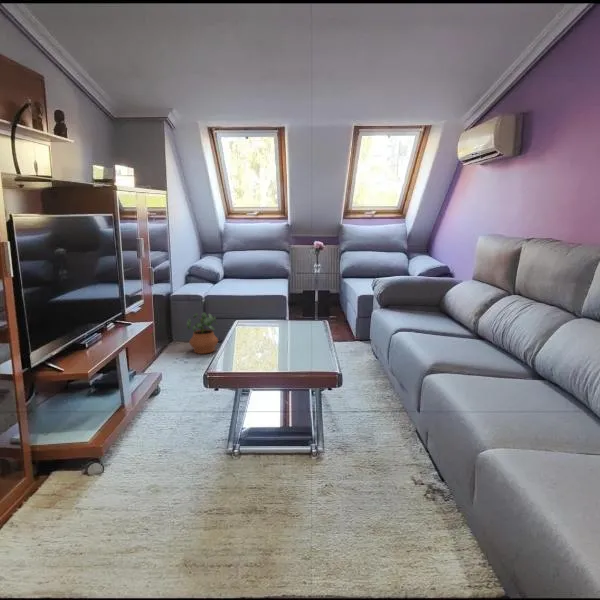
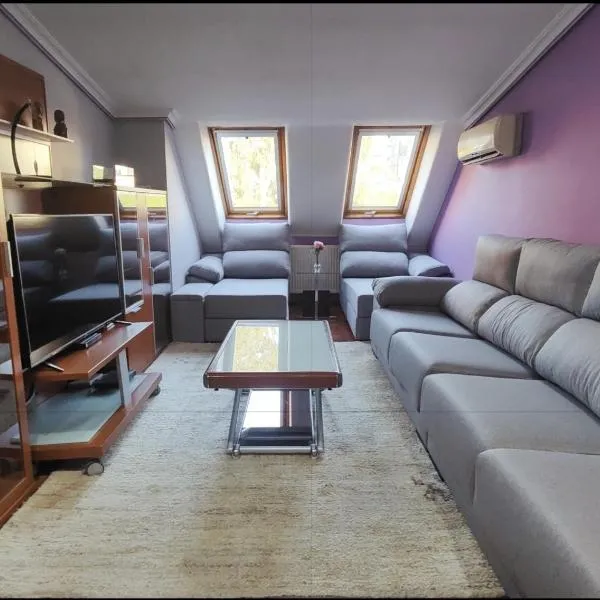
- potted plant (203, 331)
